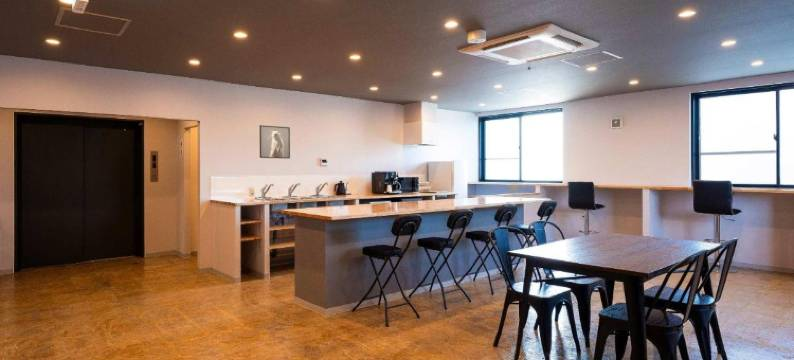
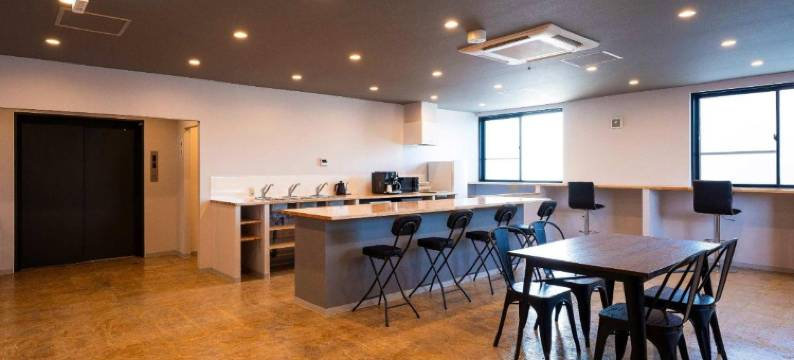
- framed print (275, 142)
